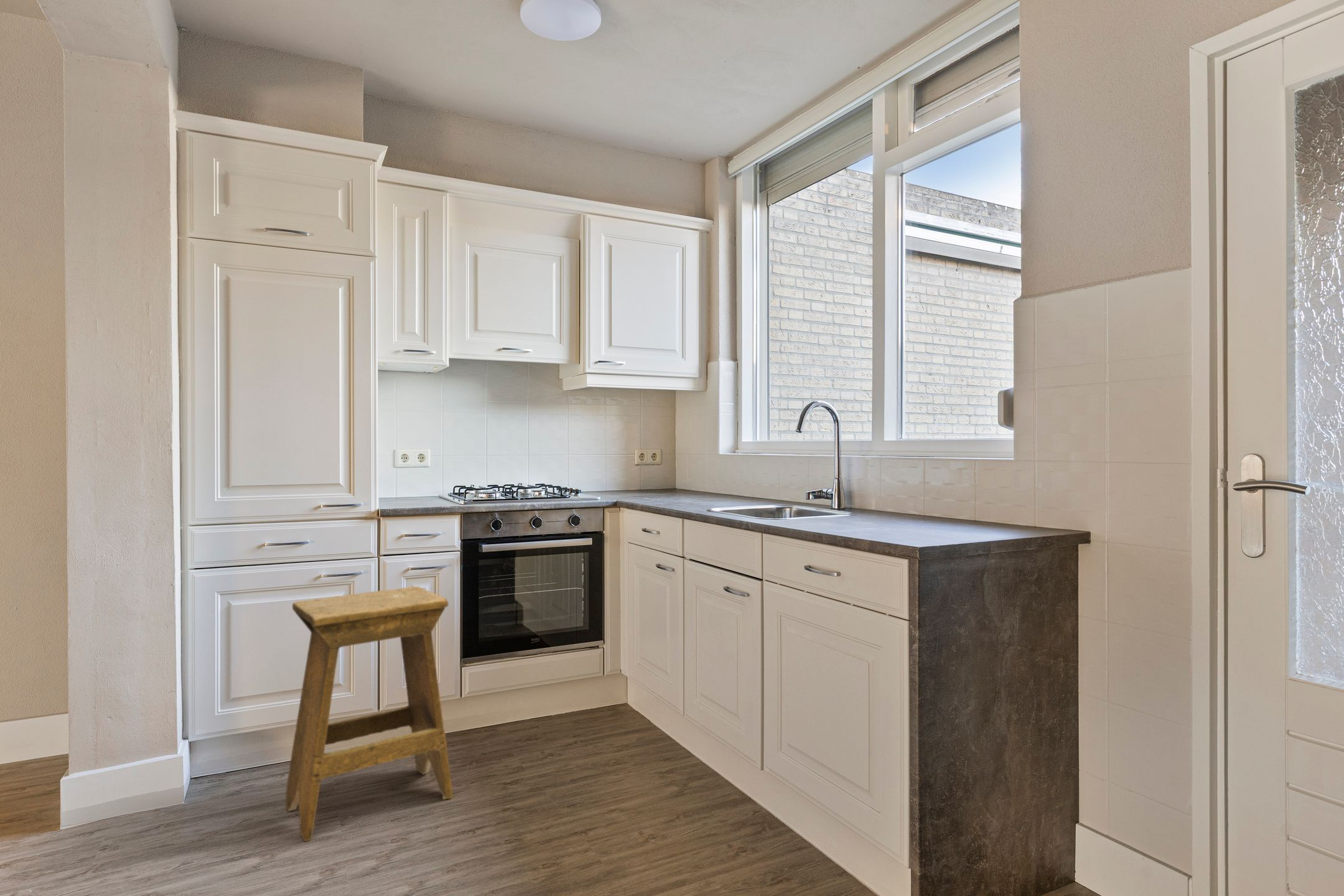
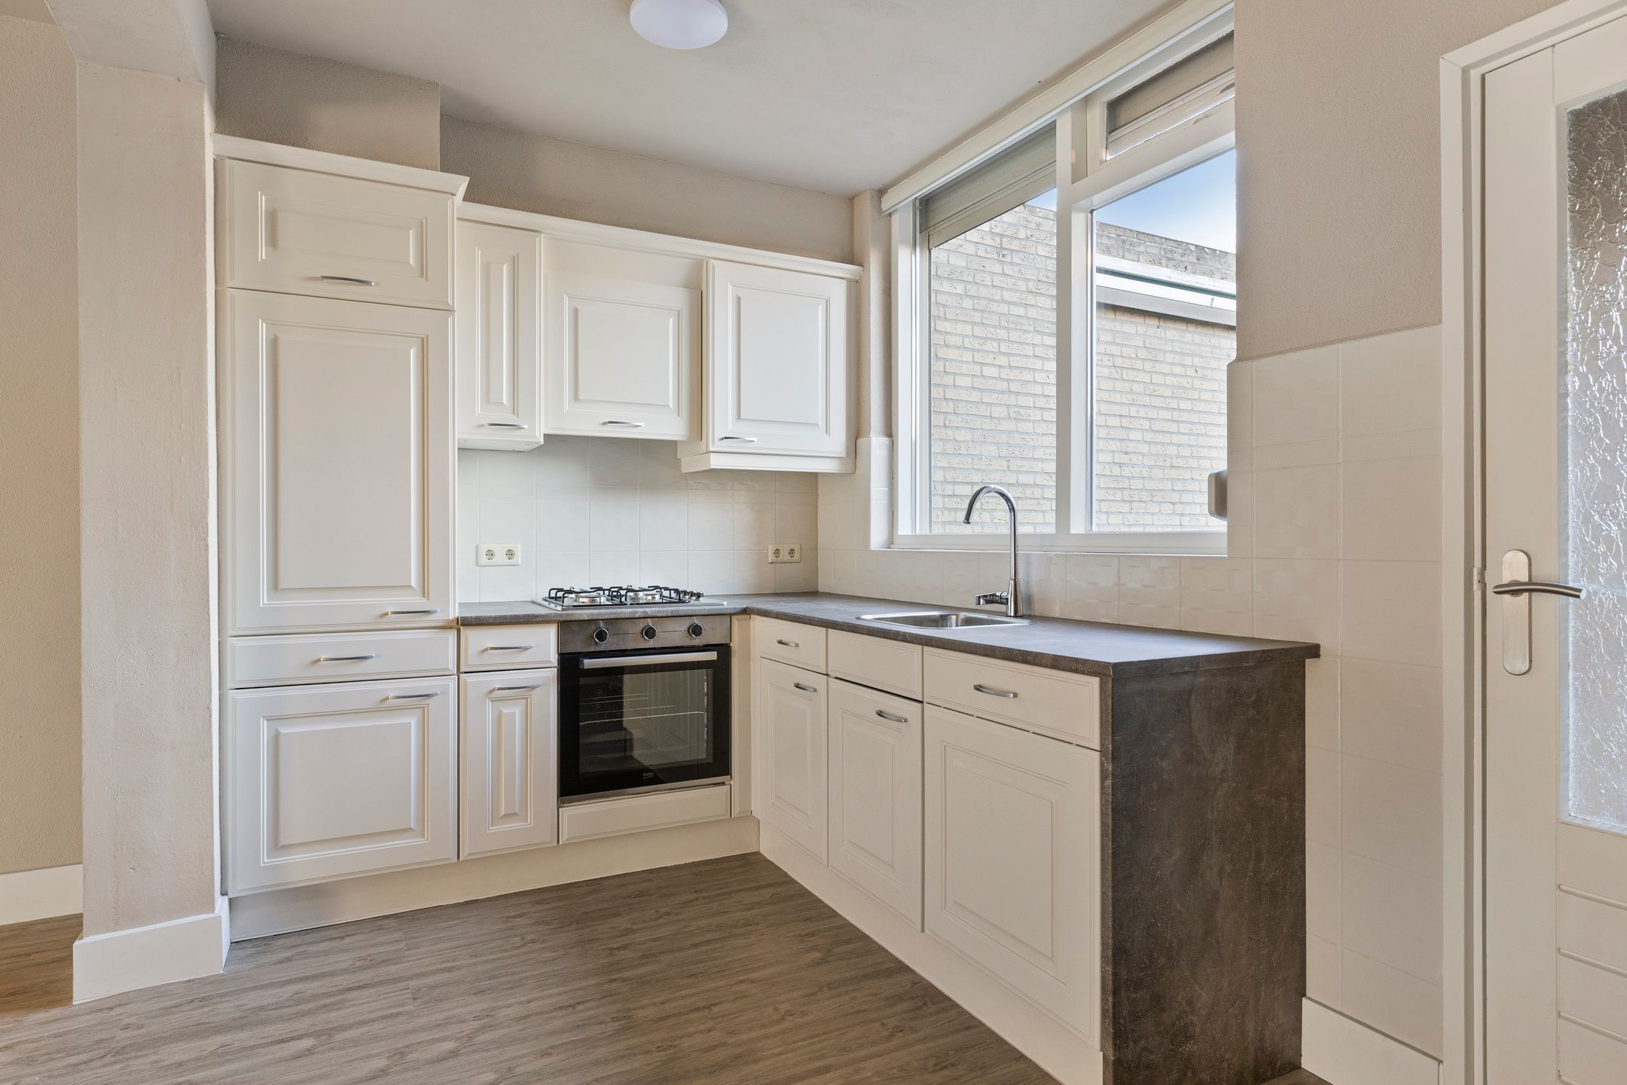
- stool (373, 714)
